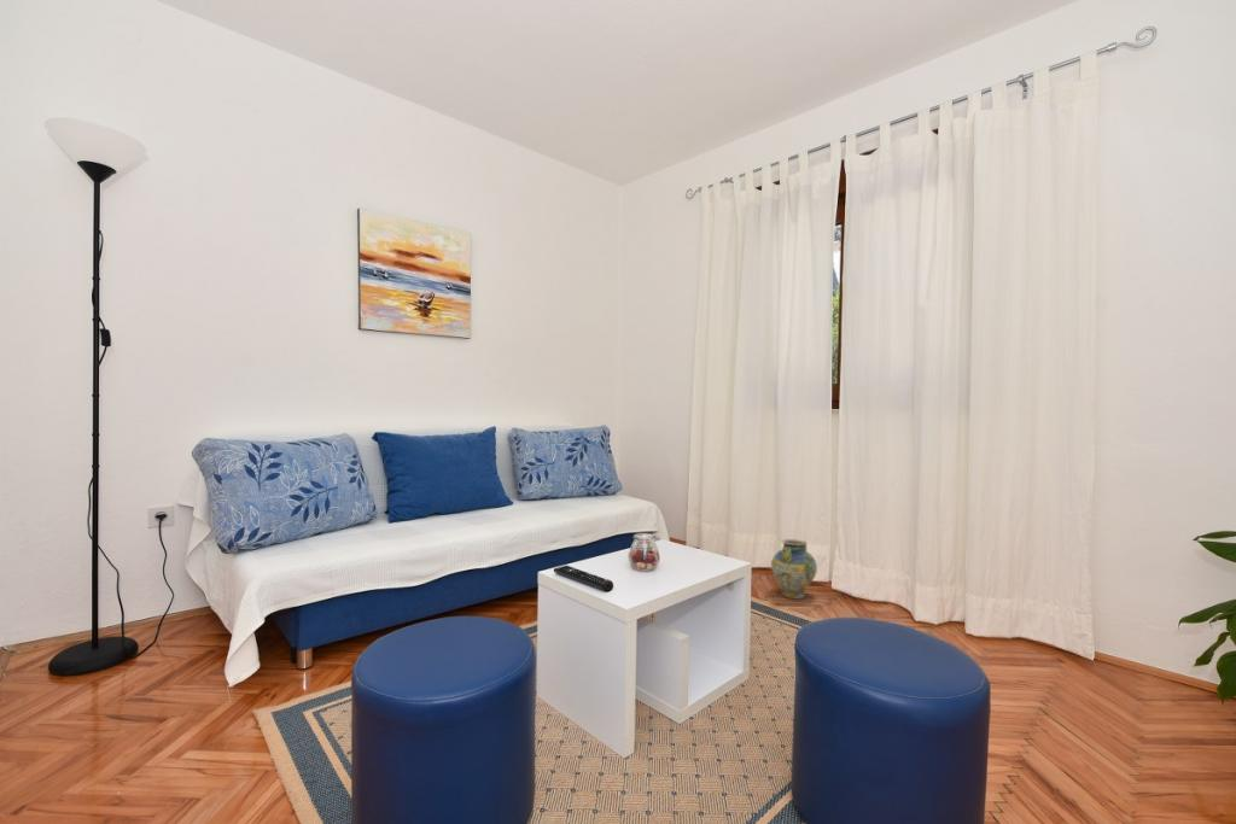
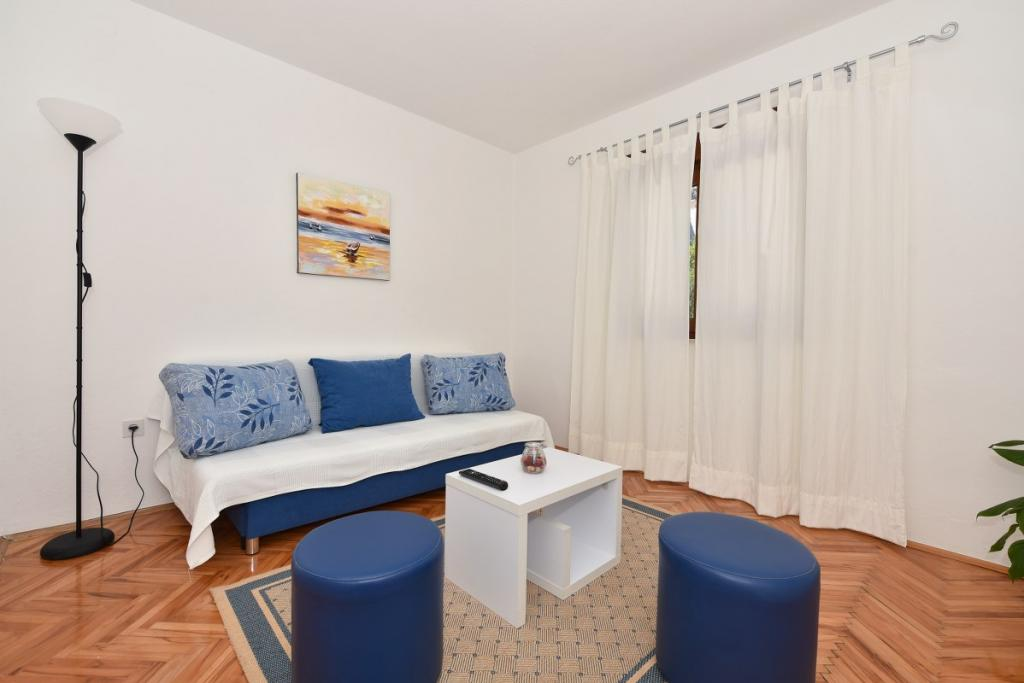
- ceramic jug (792, 568)
